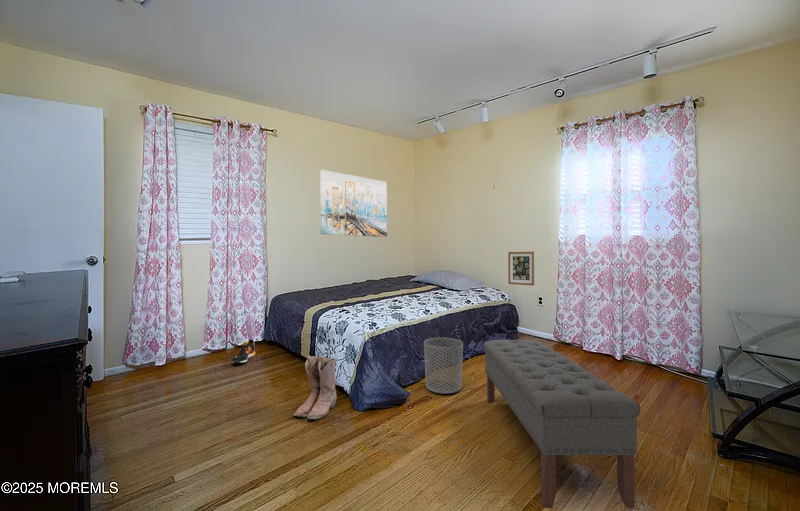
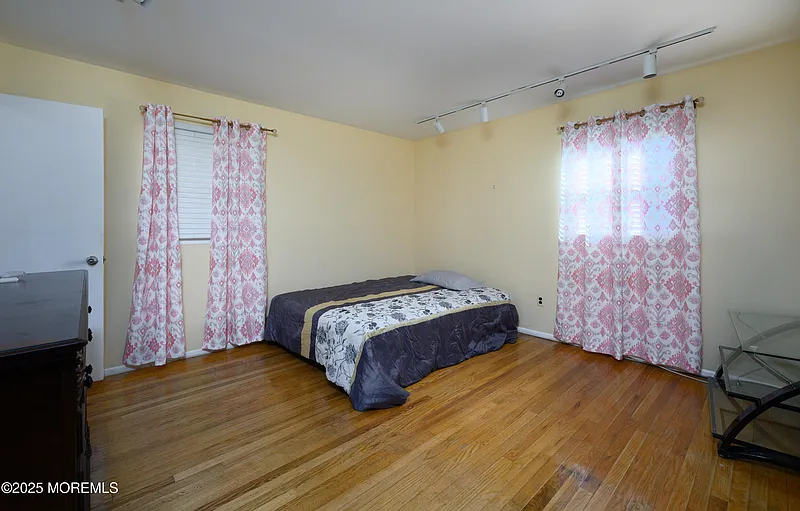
- bench (541, 401)
- shoe (244, 350)
- waste bin (443, 364)
- wall art (356, 205)
- wall art (520, 268)
- boots (316, 384)
